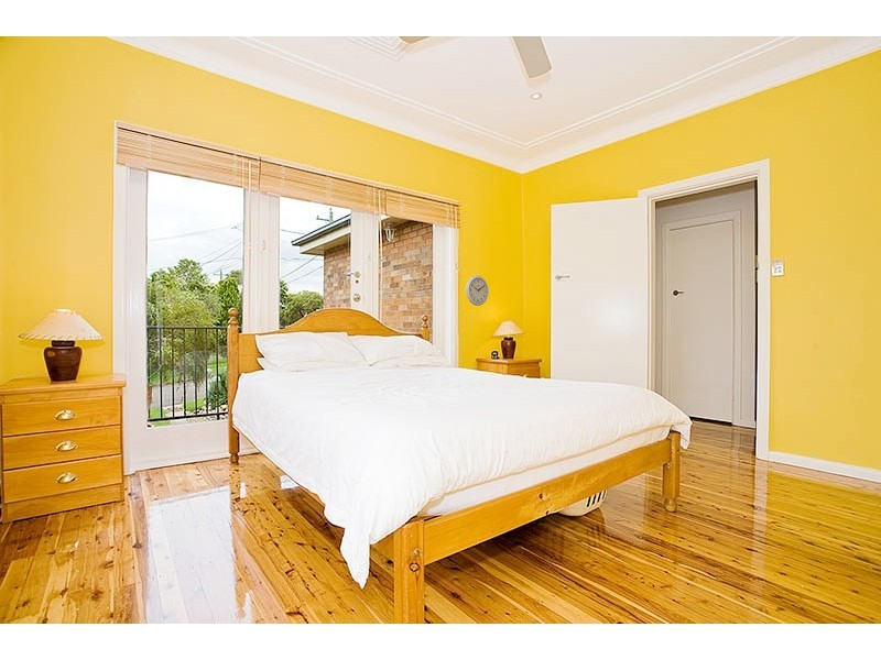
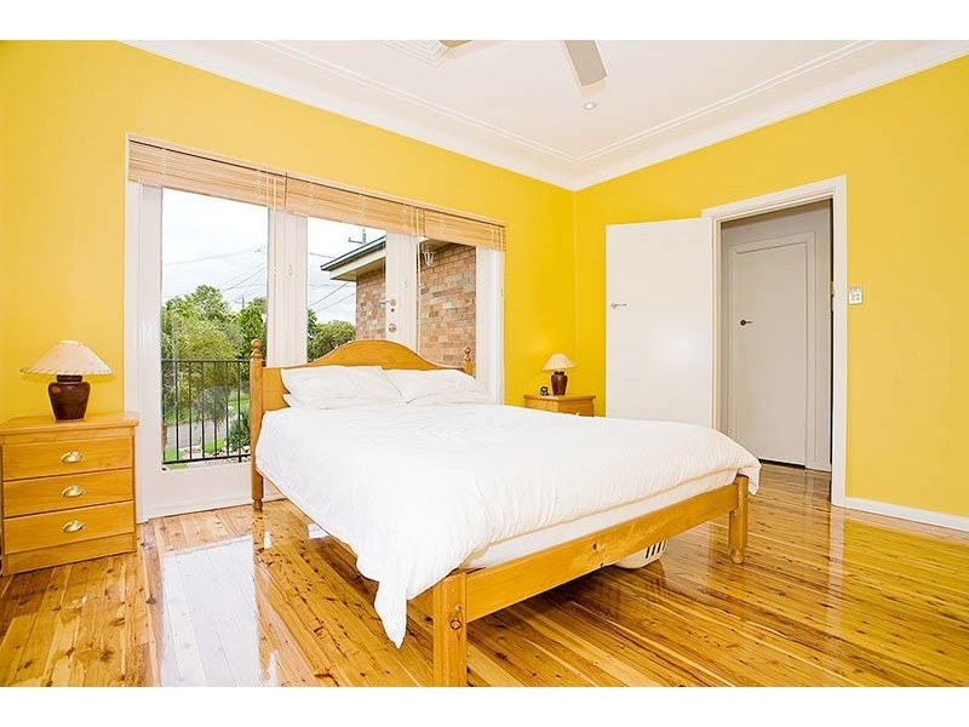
- wall clock (477, 290)
